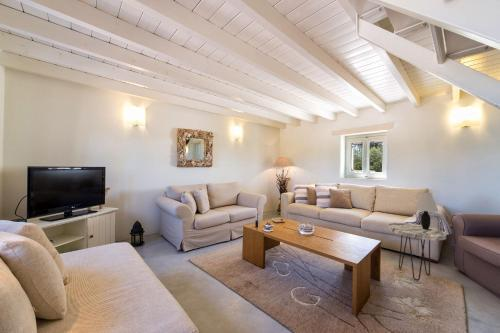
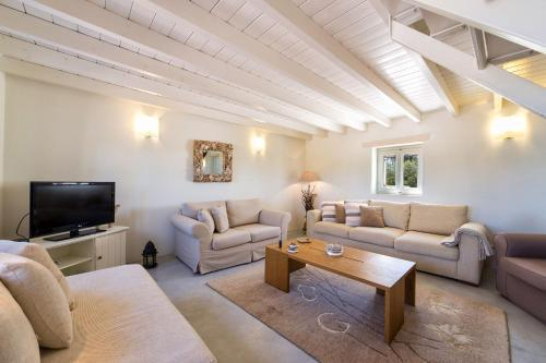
- table lamp (425, 210)
- side table (411, 251)
